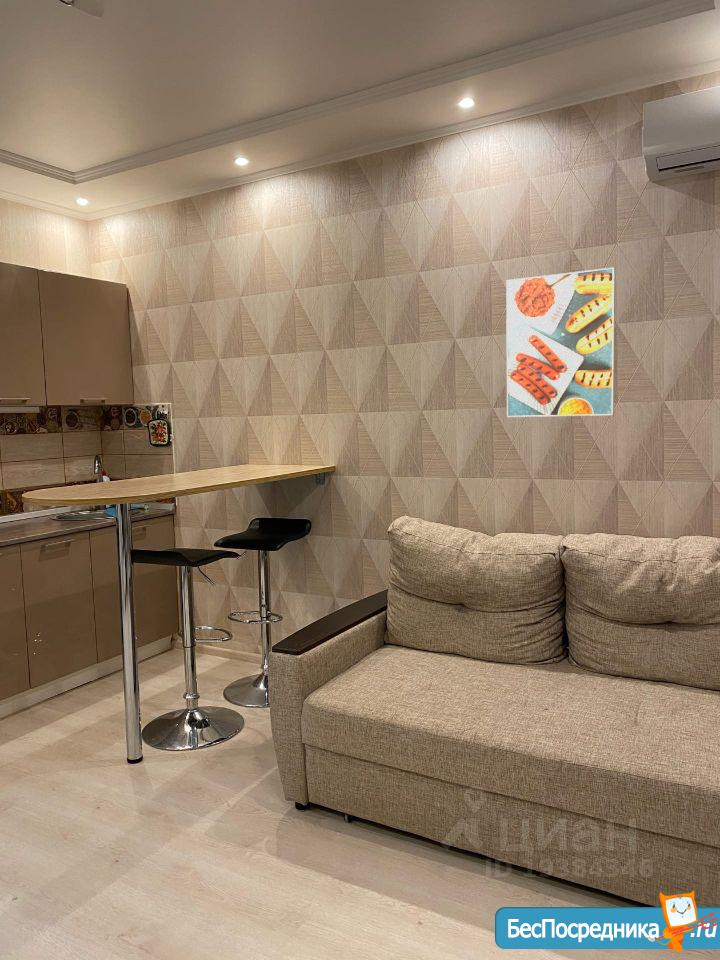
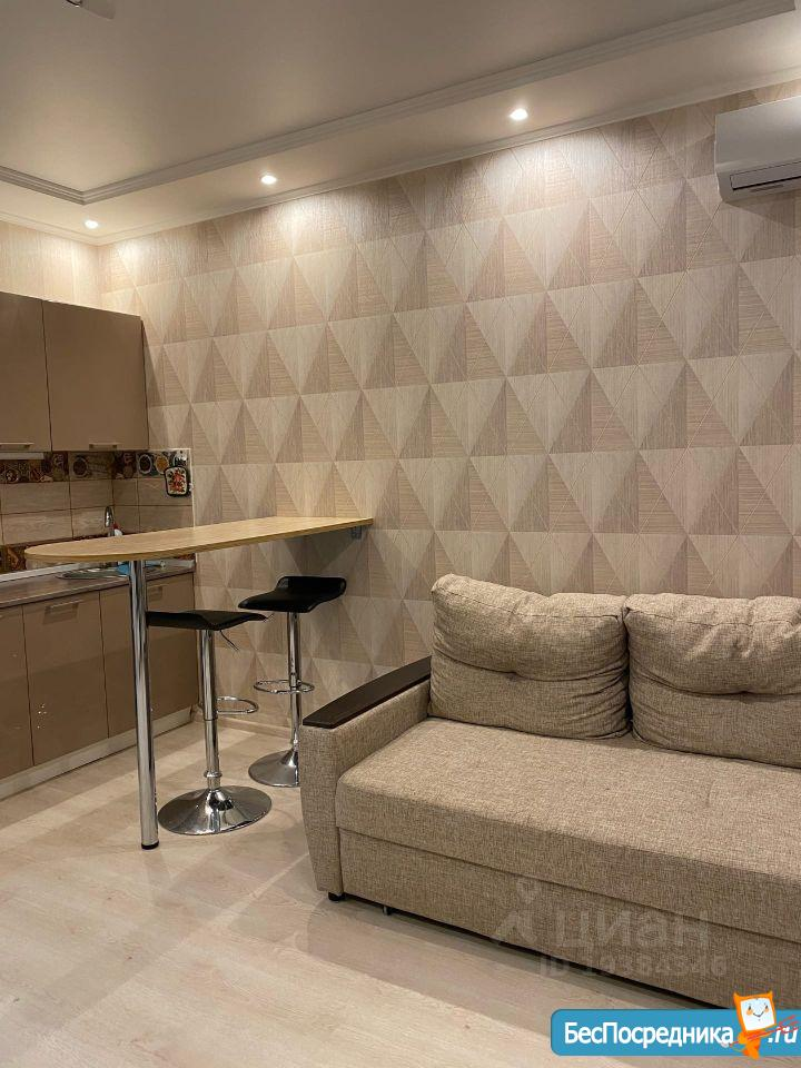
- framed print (558, 345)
